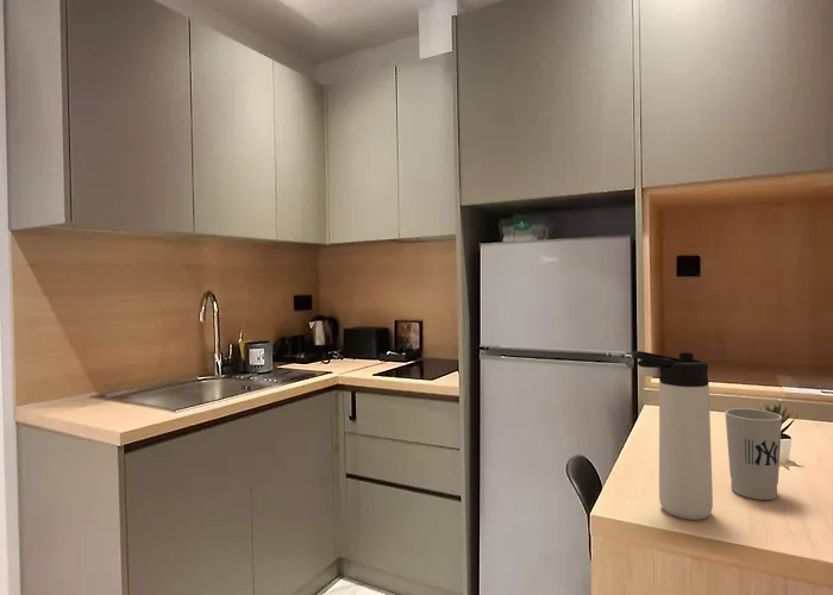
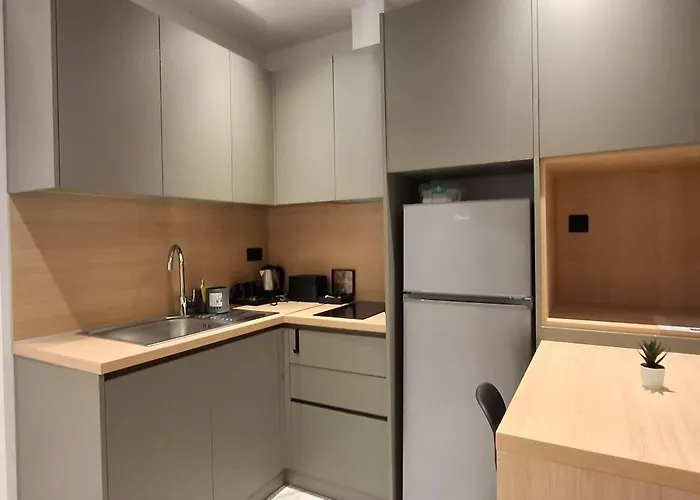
- cup (753, 452)
- thermos bottle (671, 431)
